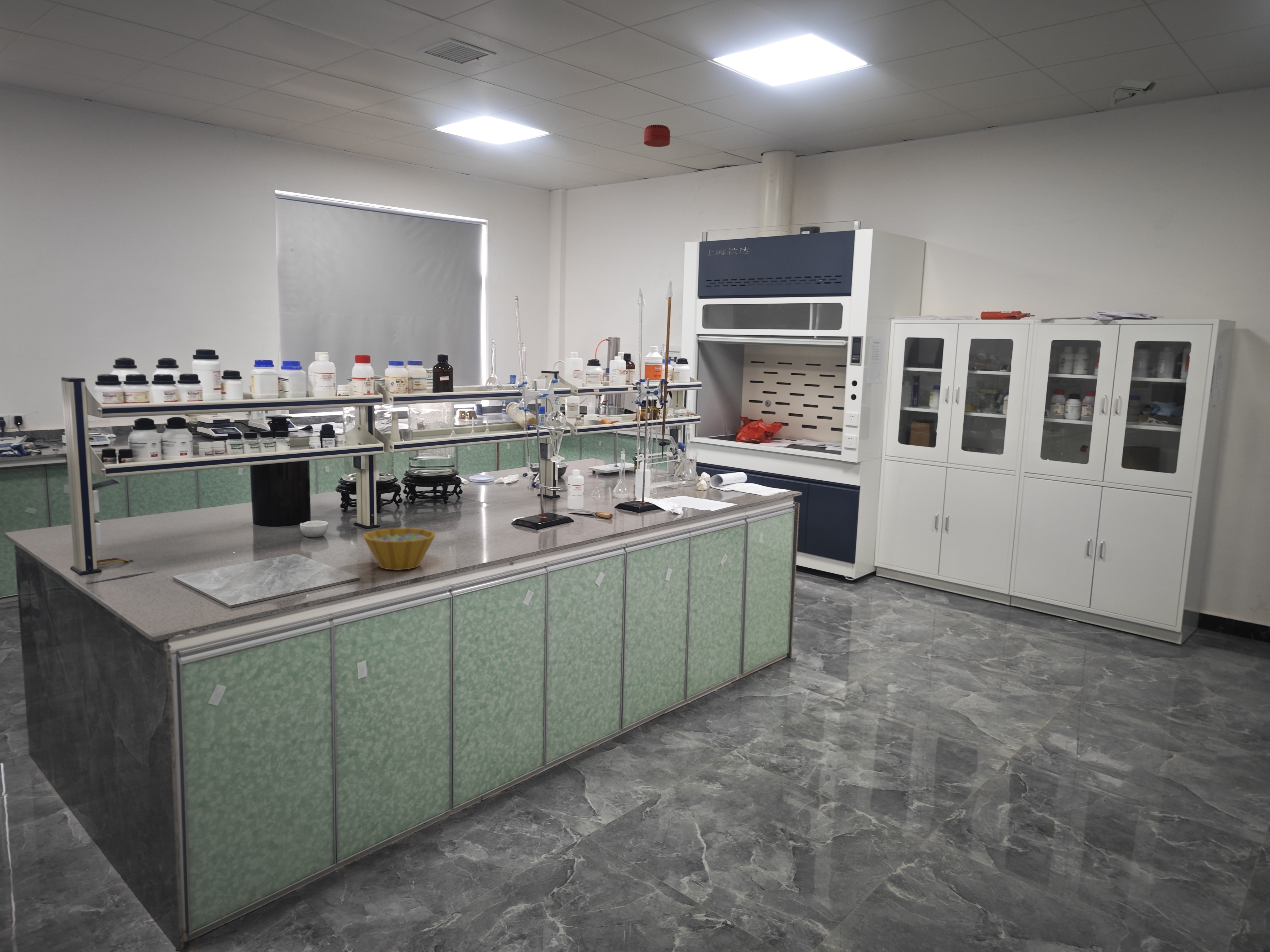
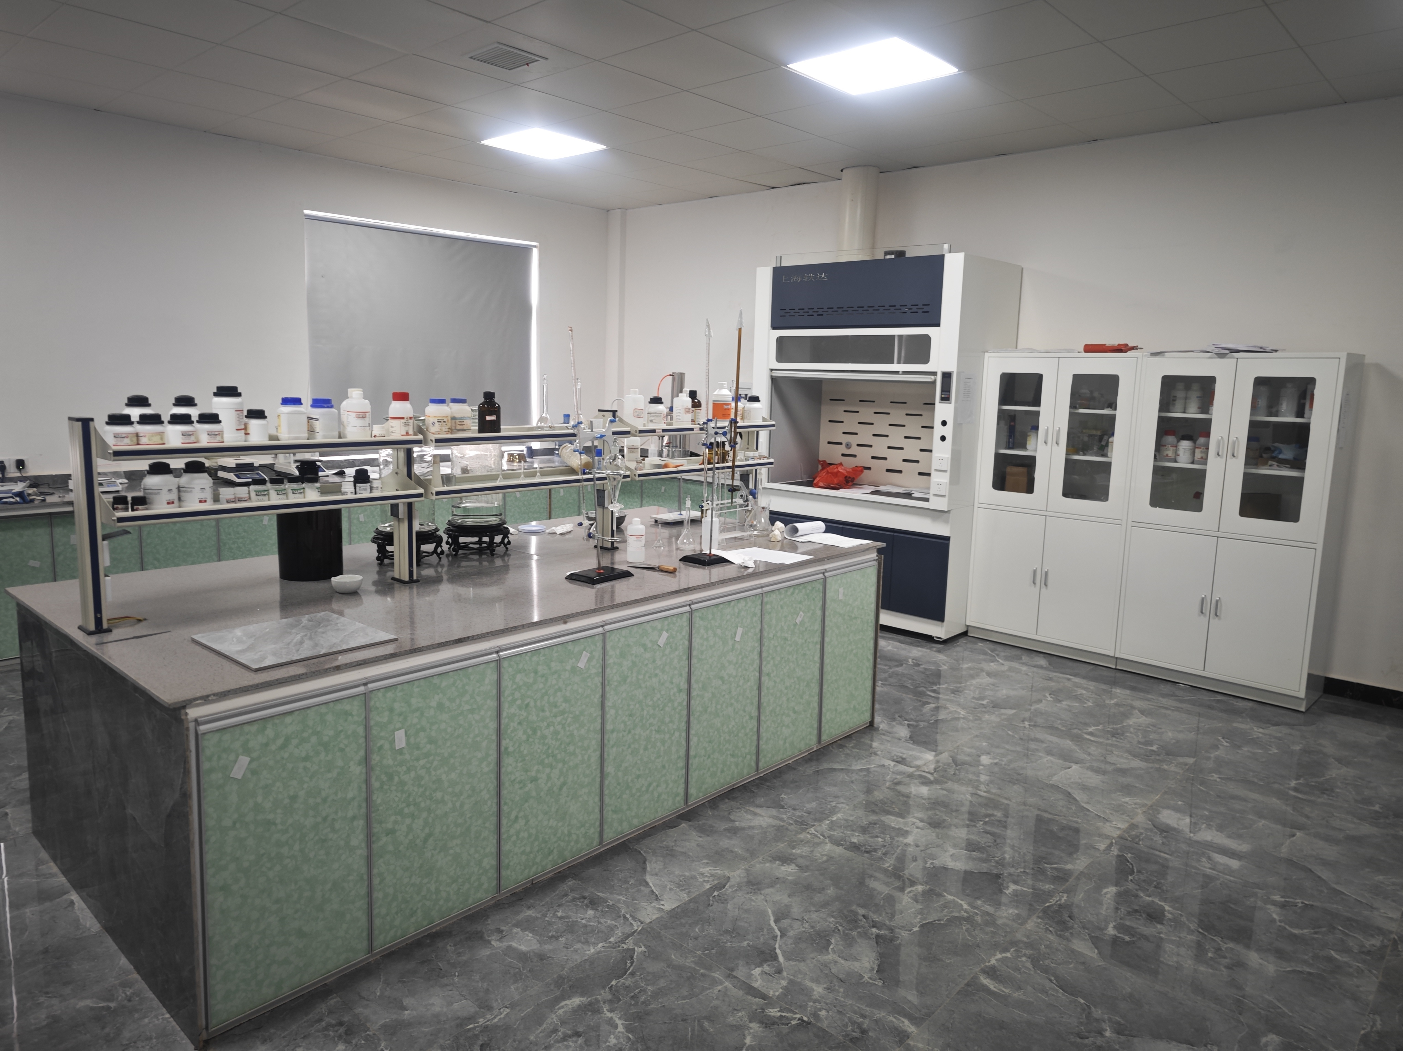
- bowl (400, 550)
- smoke detector (657, 135)
- security camera (1133, 90)
